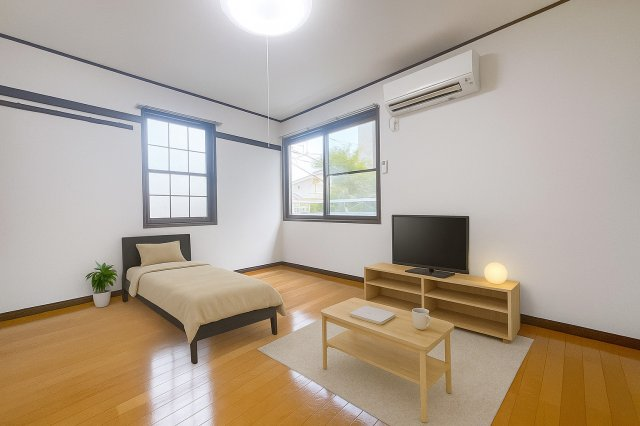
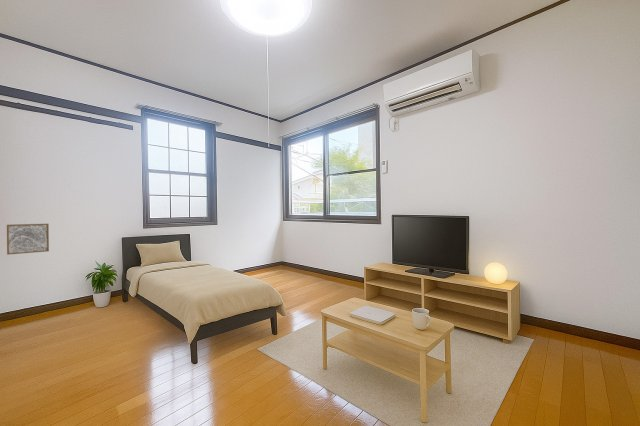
+ wall art (28, 238)
